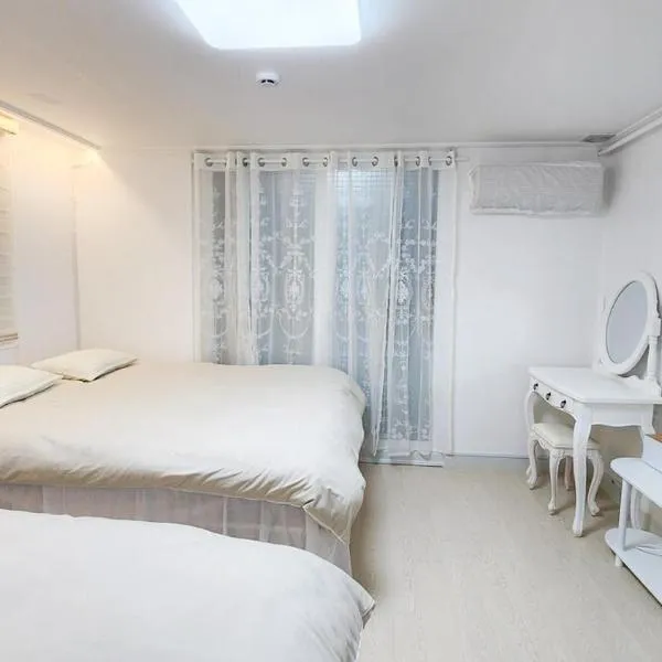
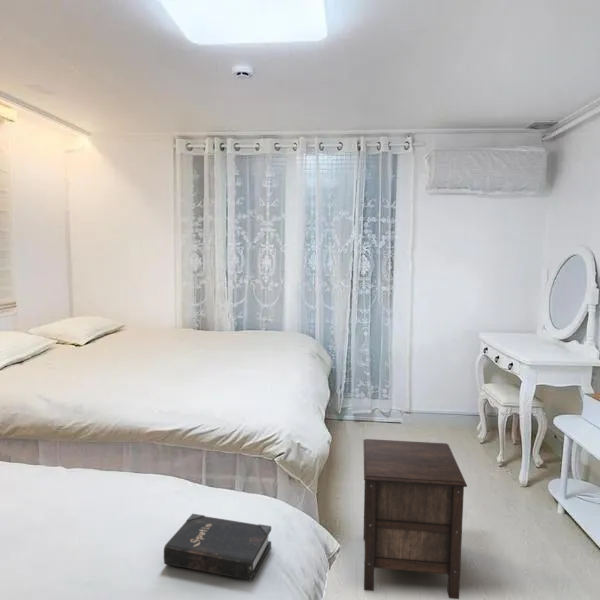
+ nightstand (408, 512)
+ hardback book (219, 545)
